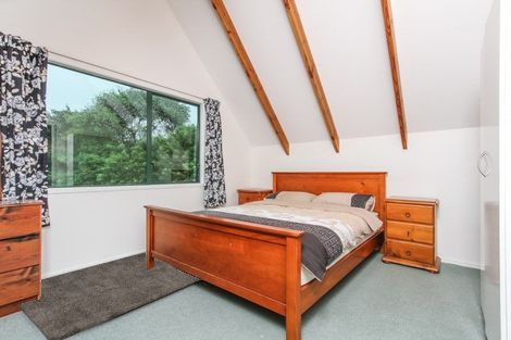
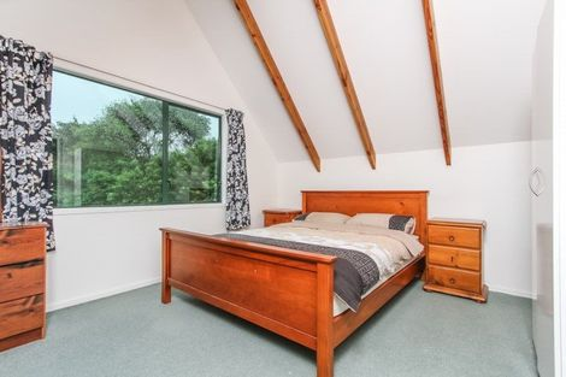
- rug (128, 277)
